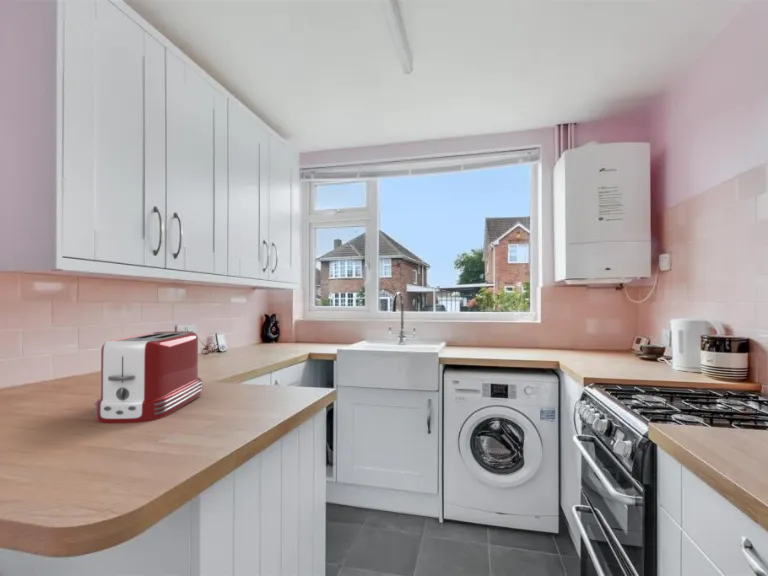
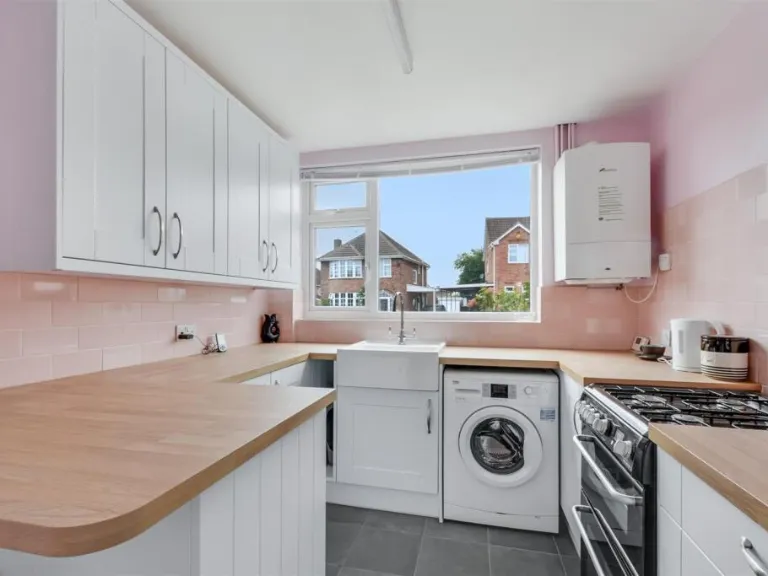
- toaster (154, 370)
